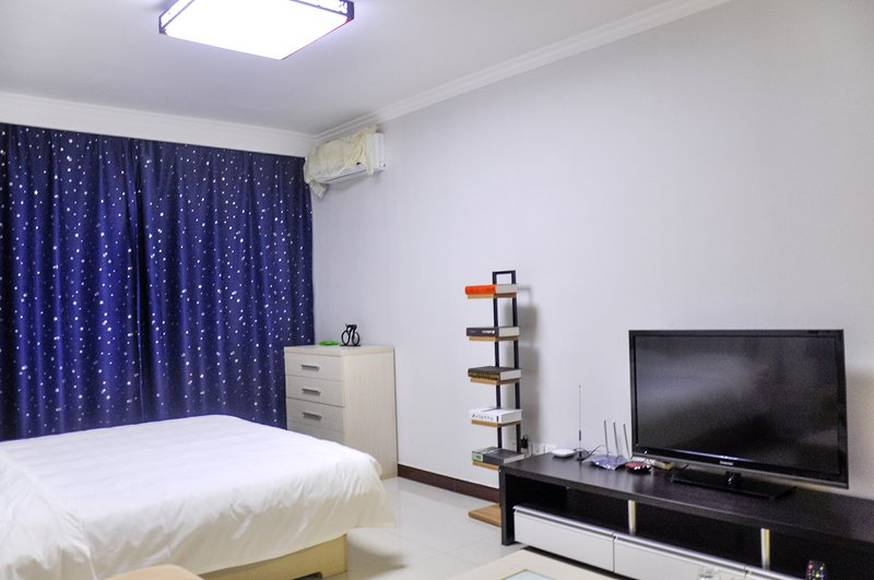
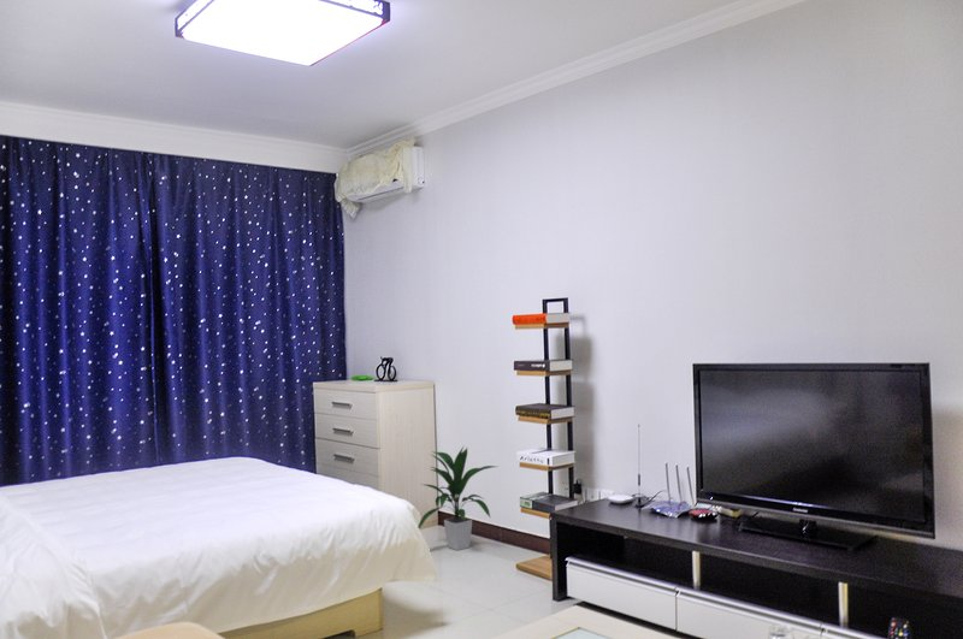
+ indoor plant (453, 496)
